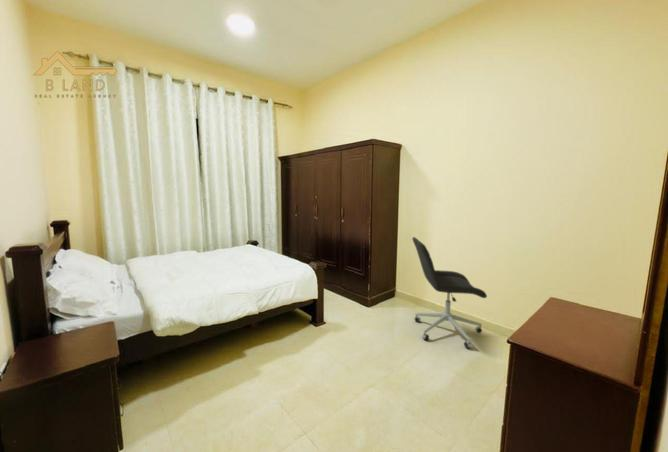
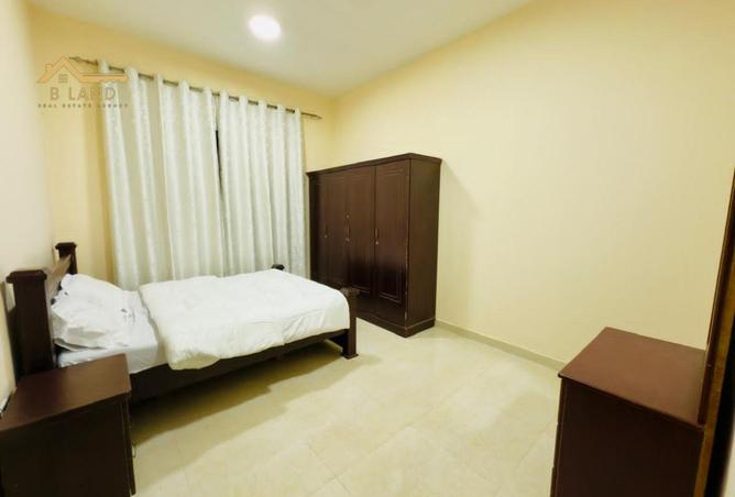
- office chair (447, 286)
